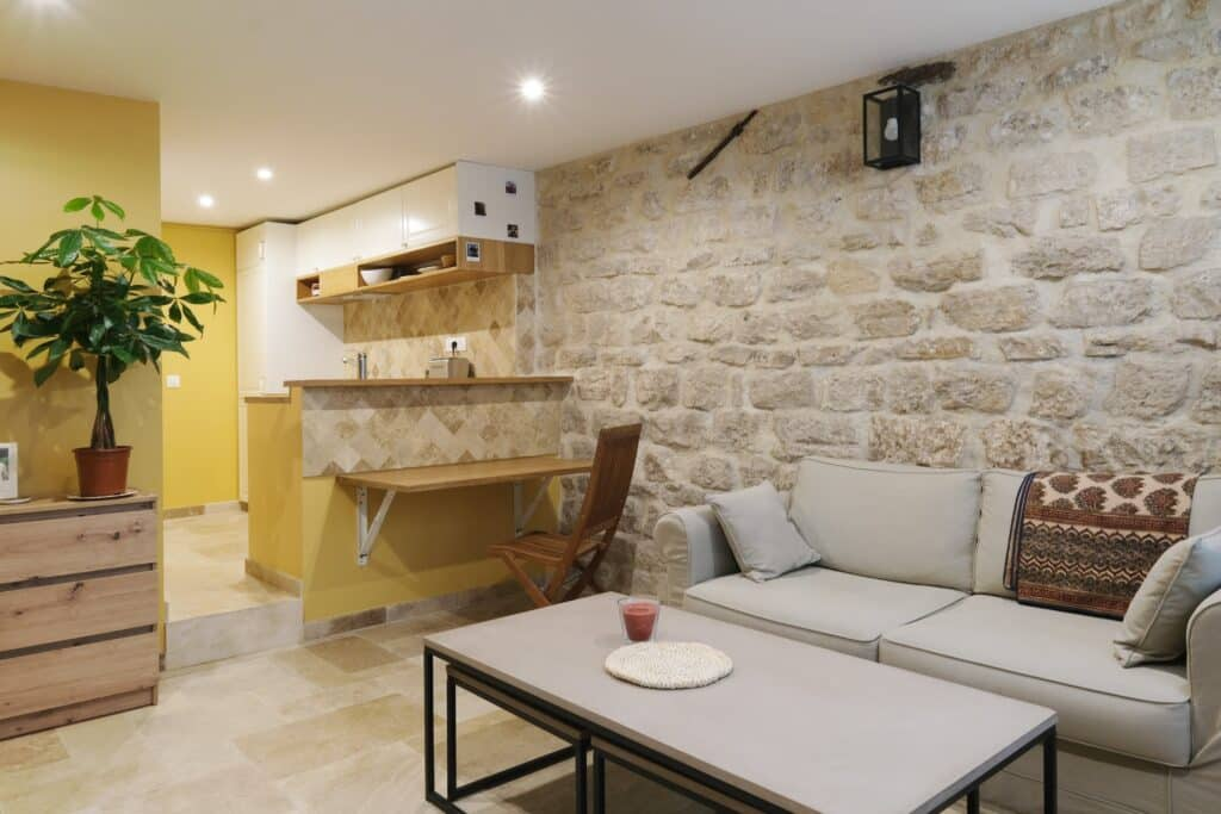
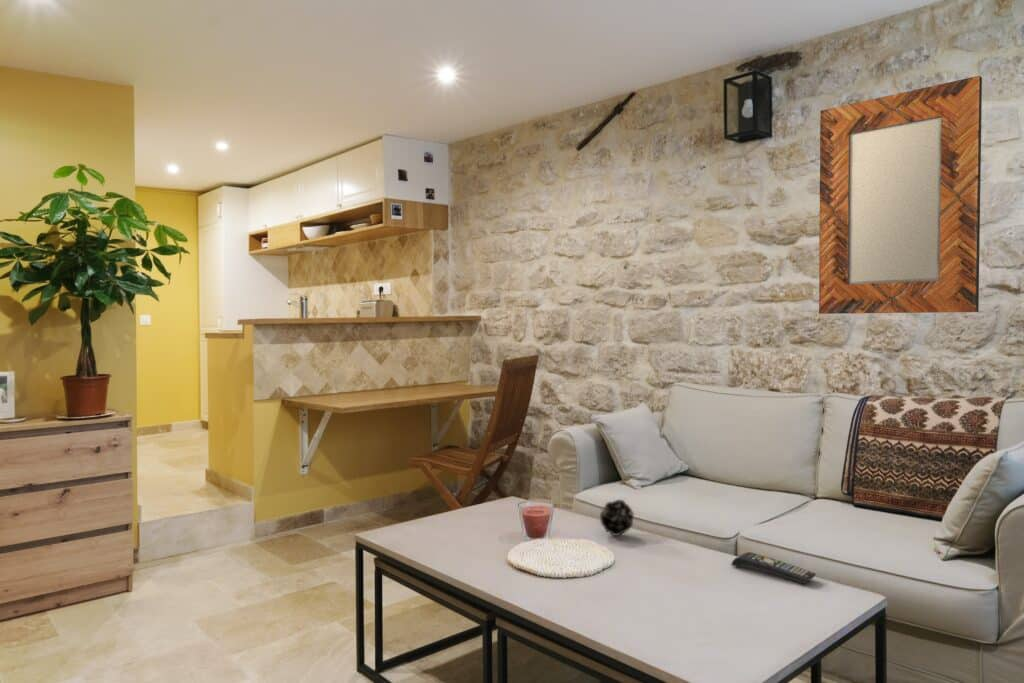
+ decorative ball (619, 516)
+ home mirror (894, 204)
+ remote control (772, 567)
